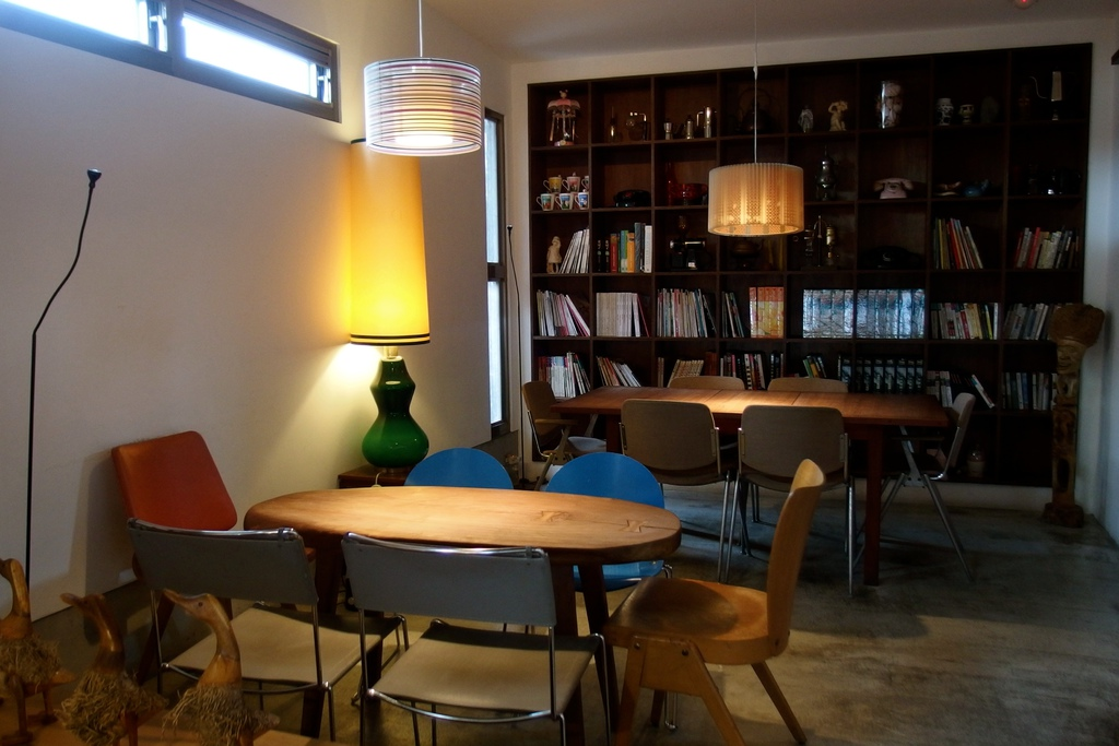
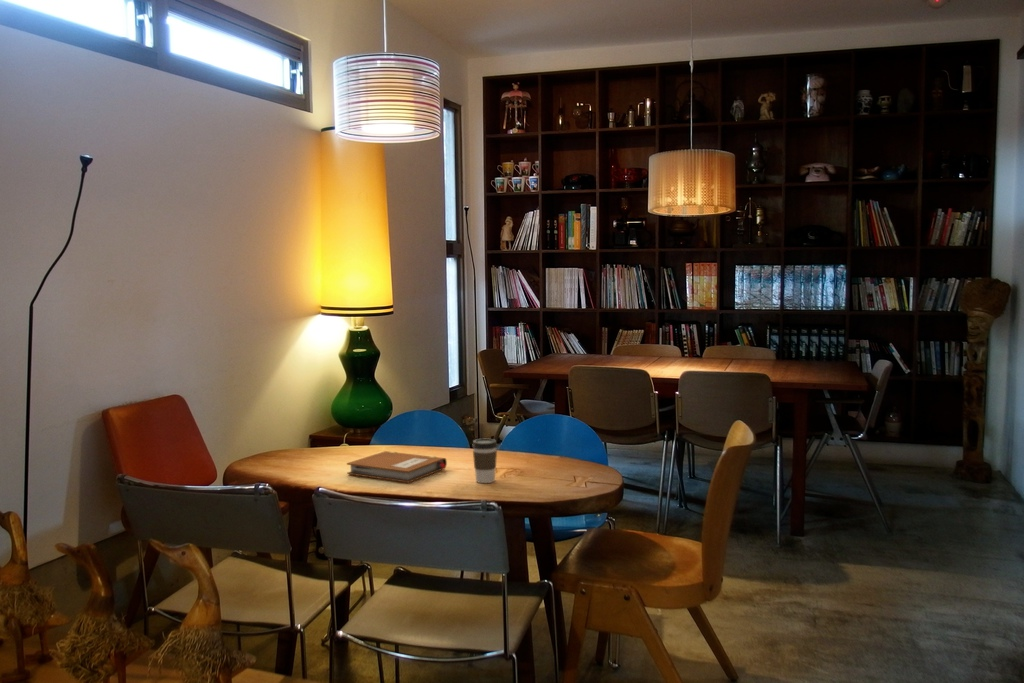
+ notebook (399, 465)
+ coffee cup (485, 460)
